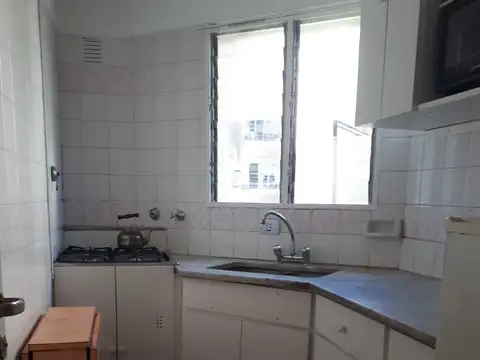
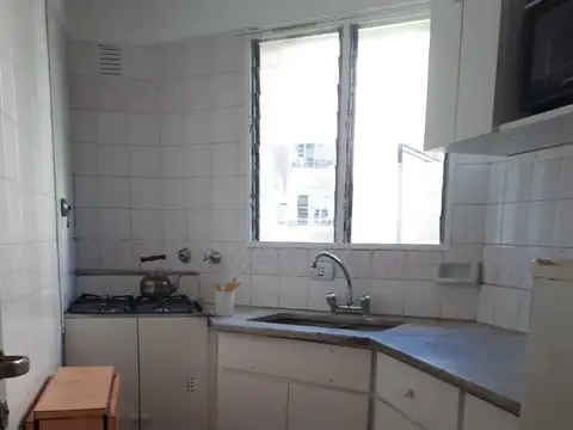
+ utensil holder (227, 296)
